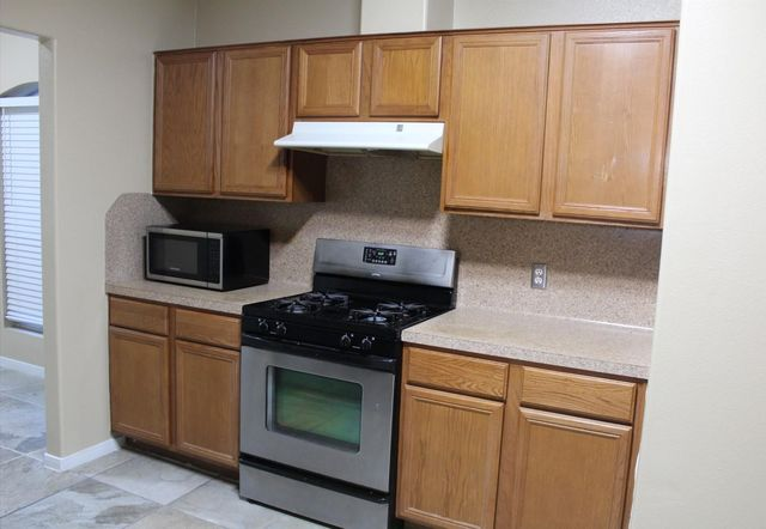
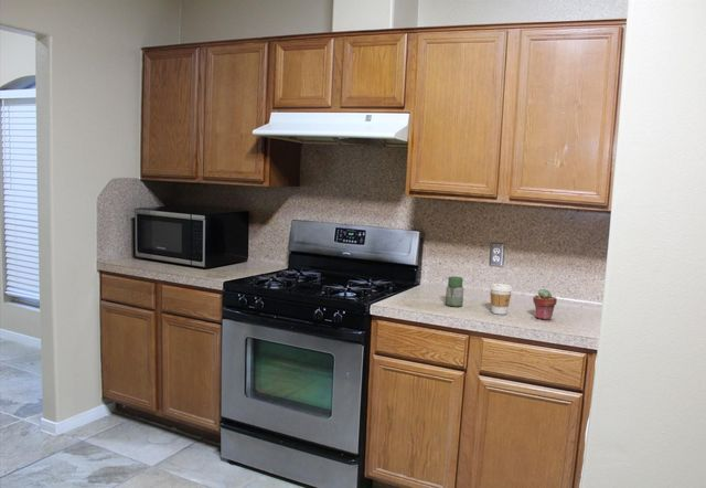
+ coffee cup (500, 298)
+ jar (454, 290)
+ potted succulent (544, 303)
